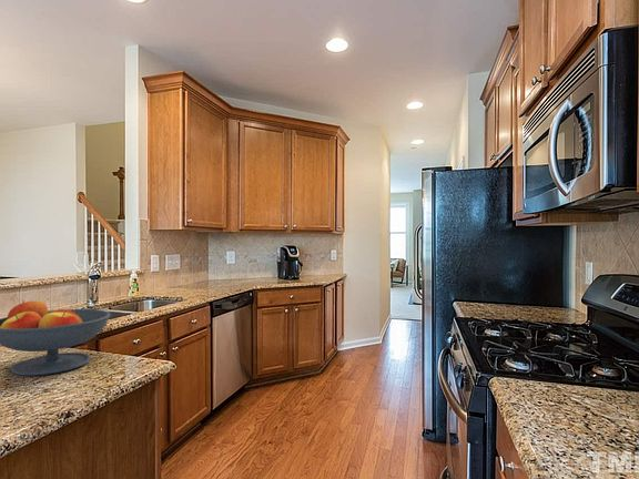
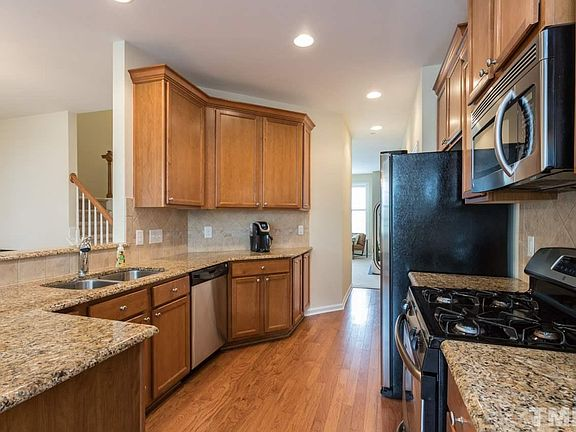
- fruit bowl (52, 333)
